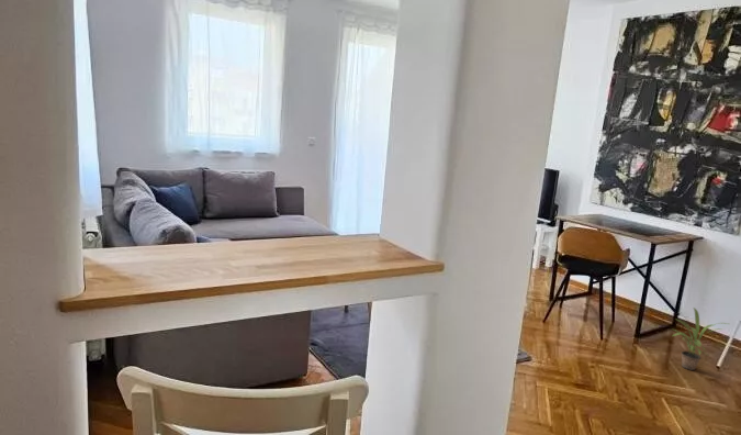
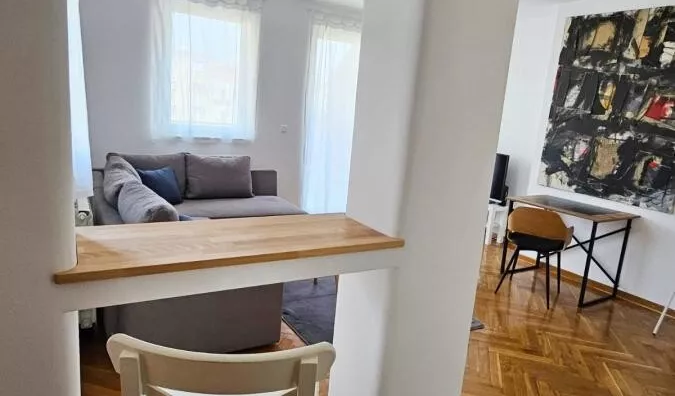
- potted plant (697, 342)
